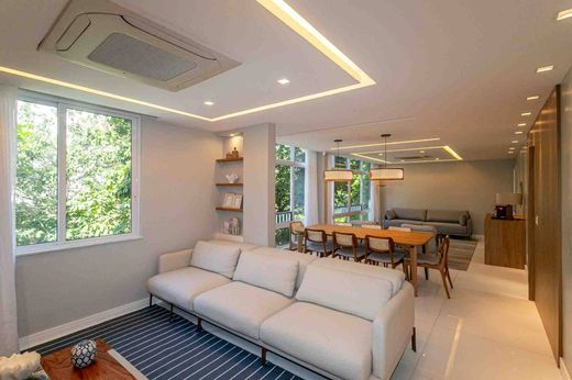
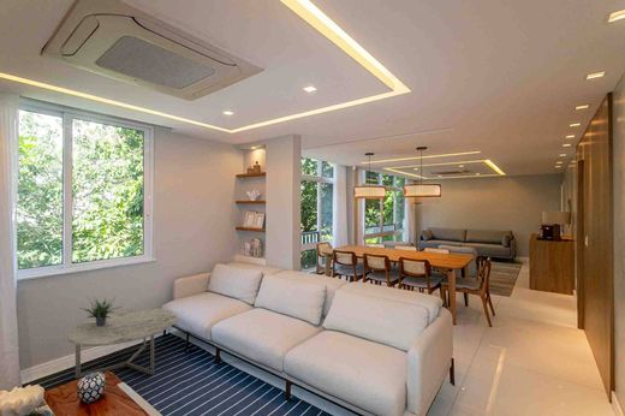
+ coffee table (126, 341)
+ potted plant (100, 308)
